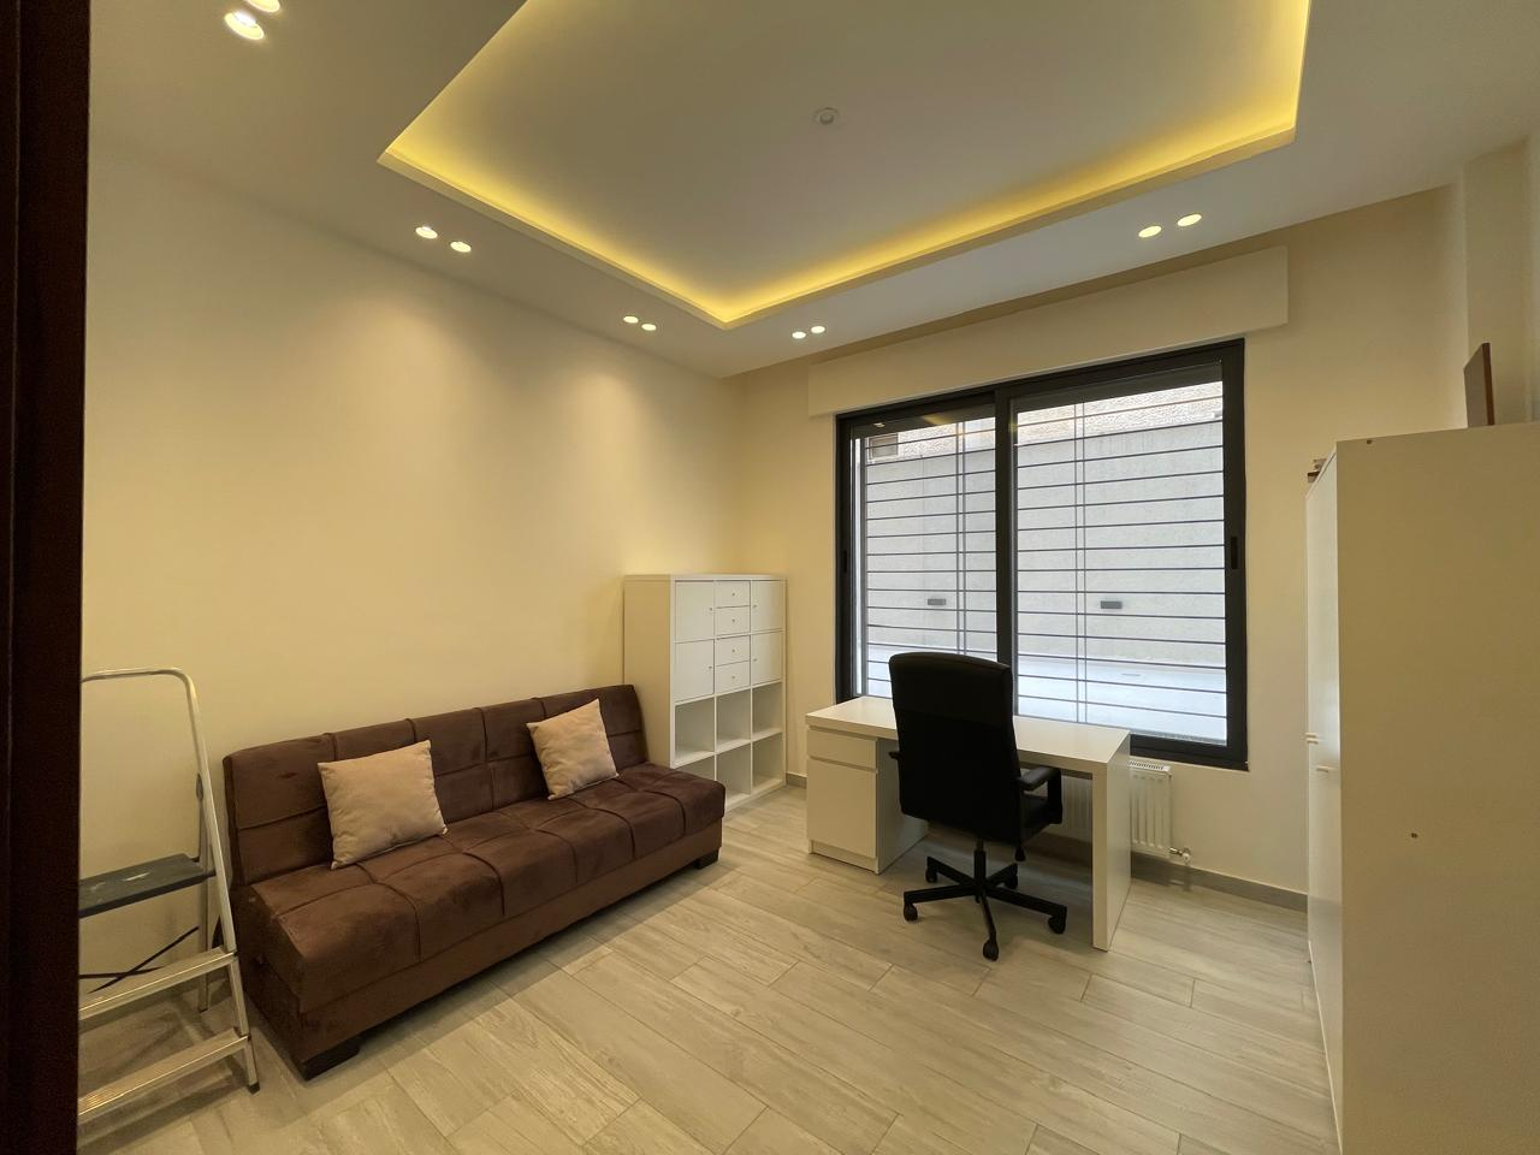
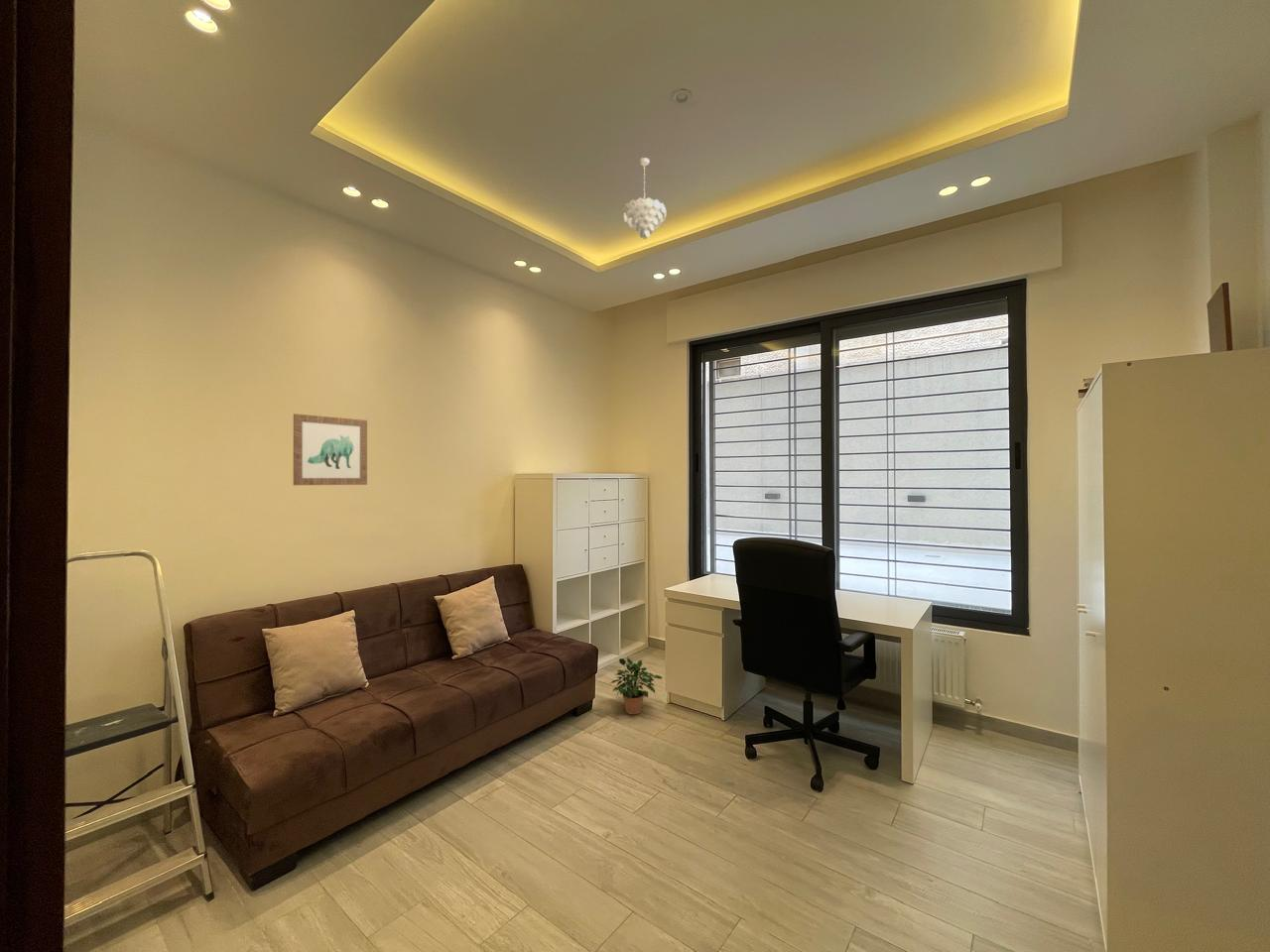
+ wall art (331, 450)
+ potted plant (637, 684)
+ pendant light (644, 199)
